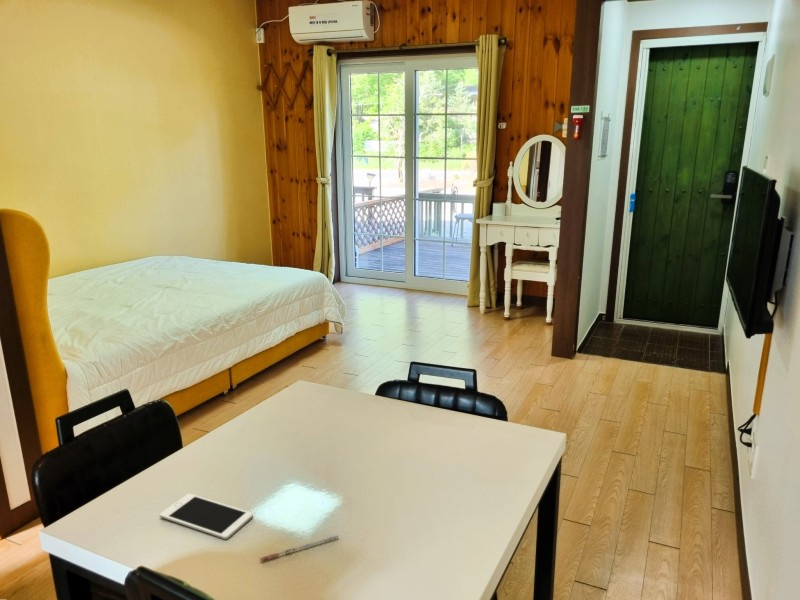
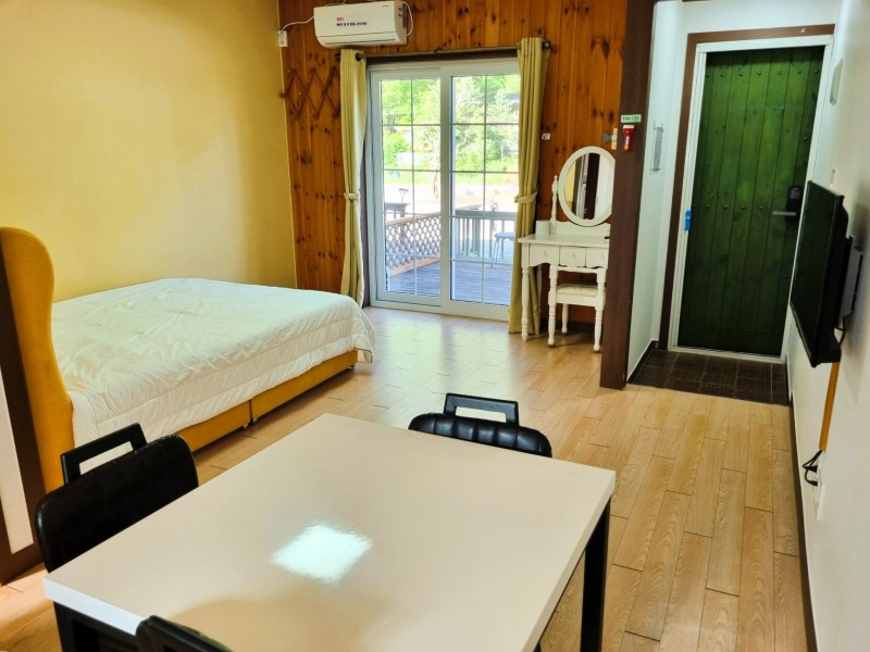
- pen (300, 547)
- cell phone (206, 515)
